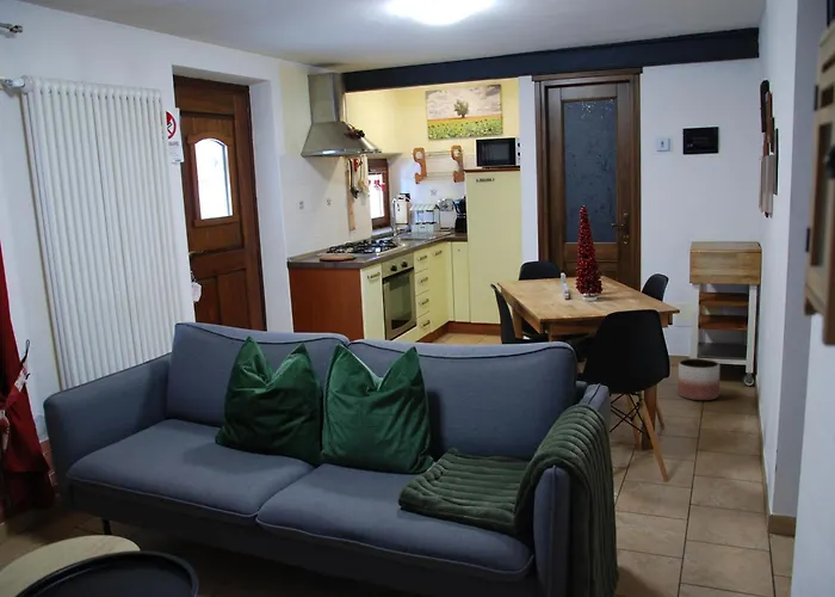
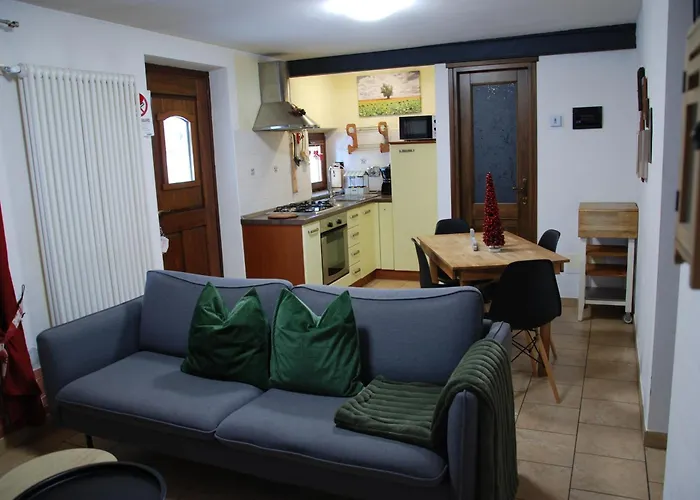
- planter (698, 378)
